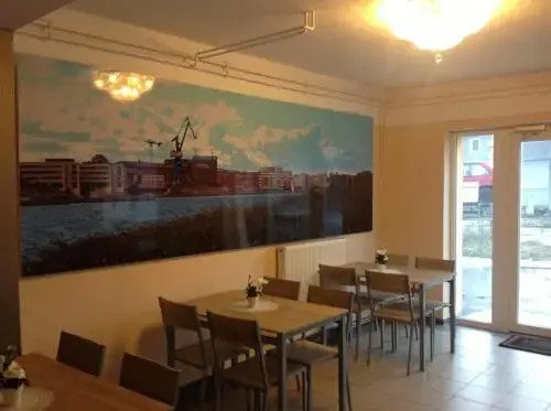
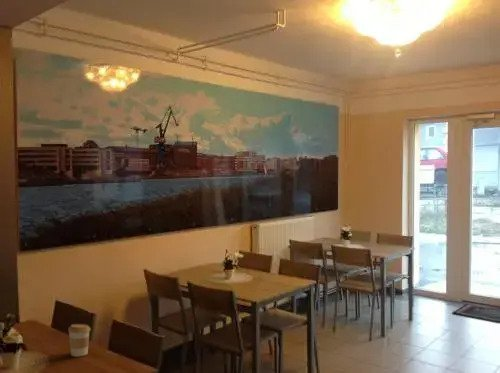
+ coffee cup (79, 339)
